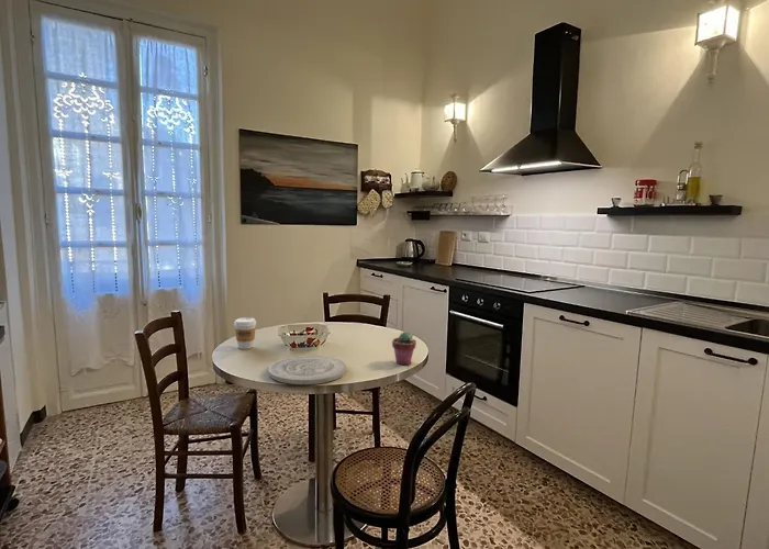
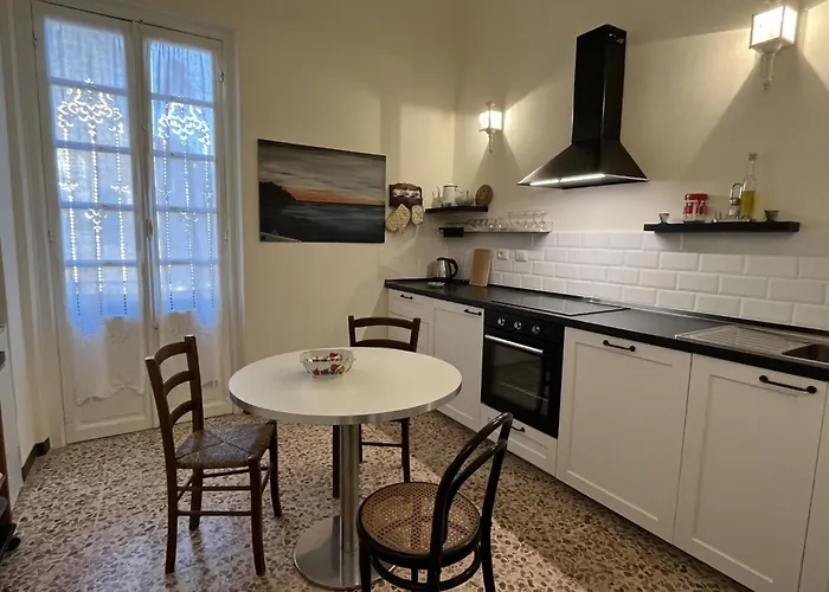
- plate (308, 368)
- potted succulent (403, 346)
- coffee cup (245, 333)
